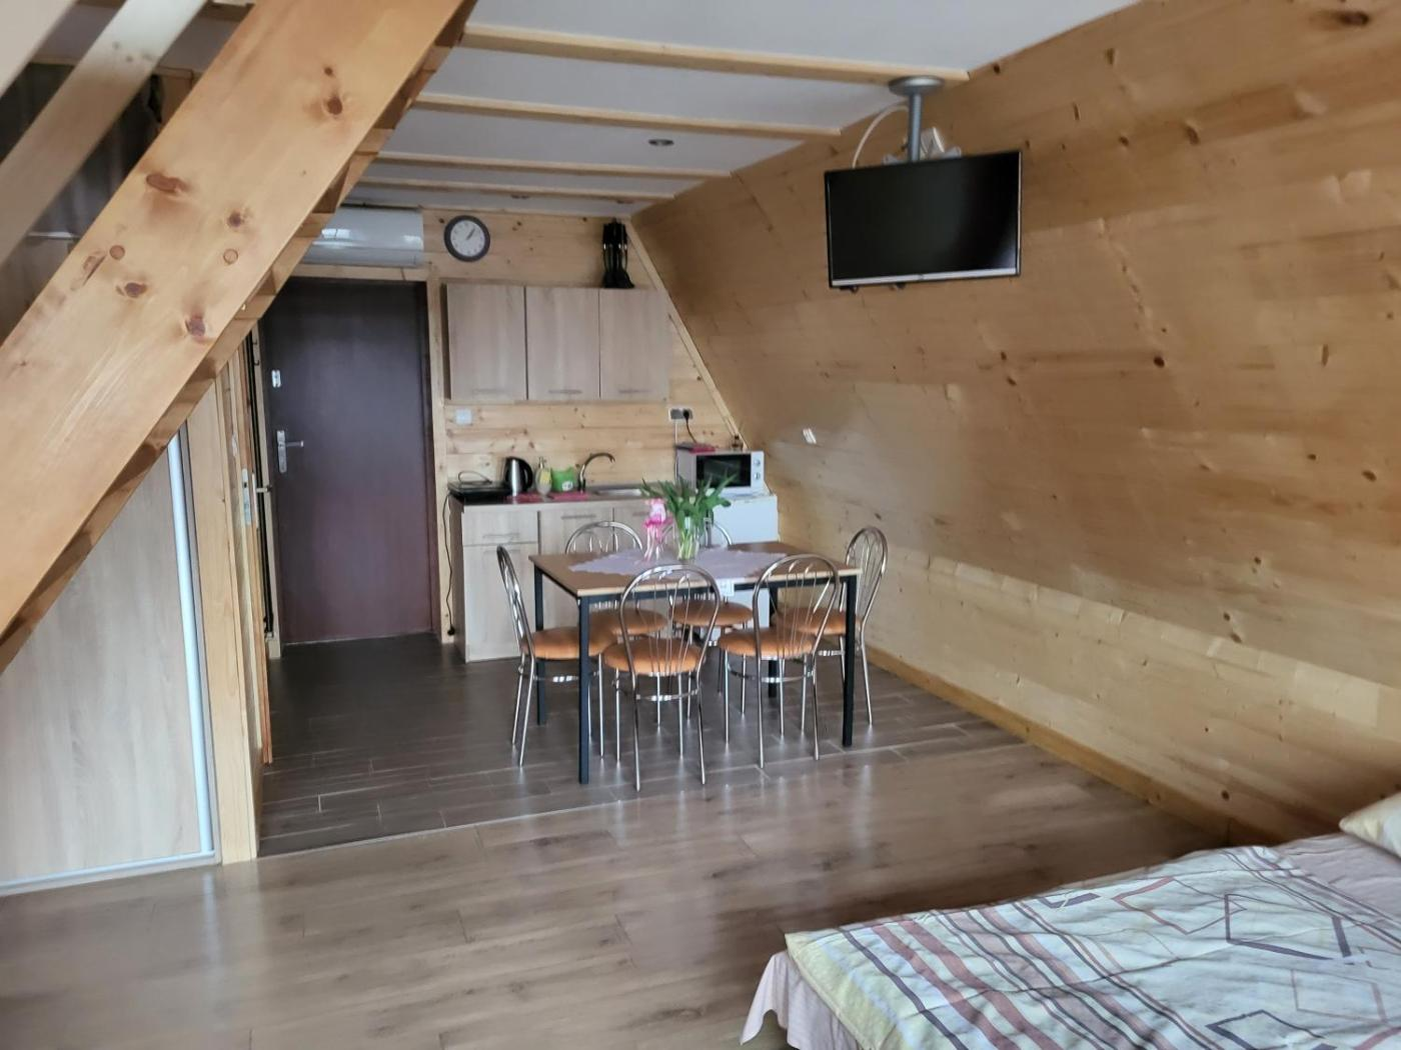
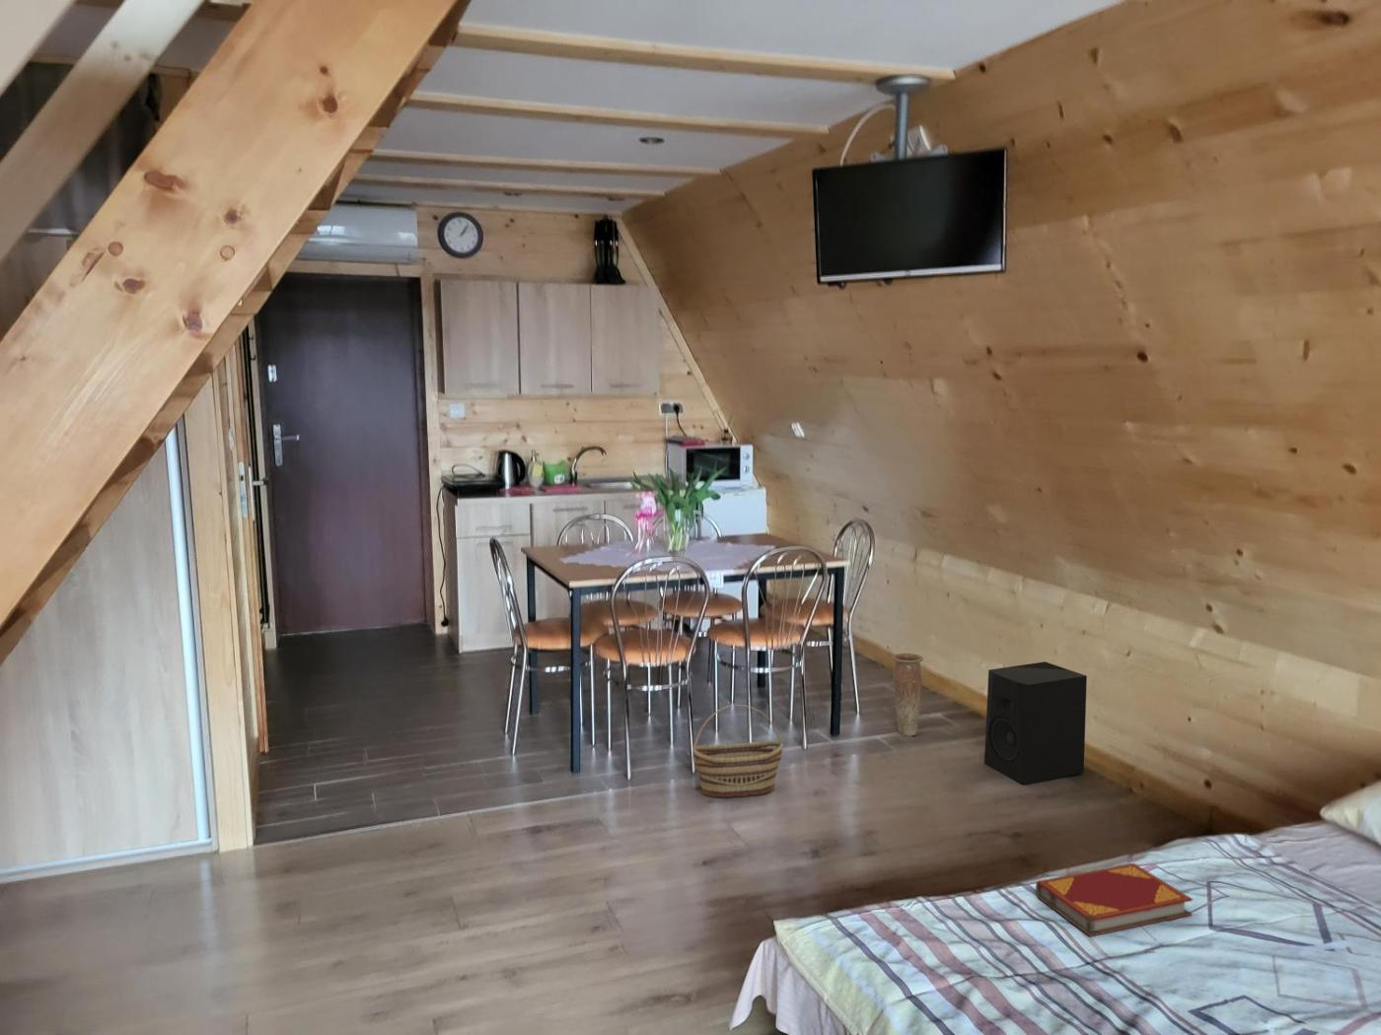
+ basket (737, 747)
+ hardback book (1111, 897)
+ vase (907, 695)
+ speaker (1035, 721)
